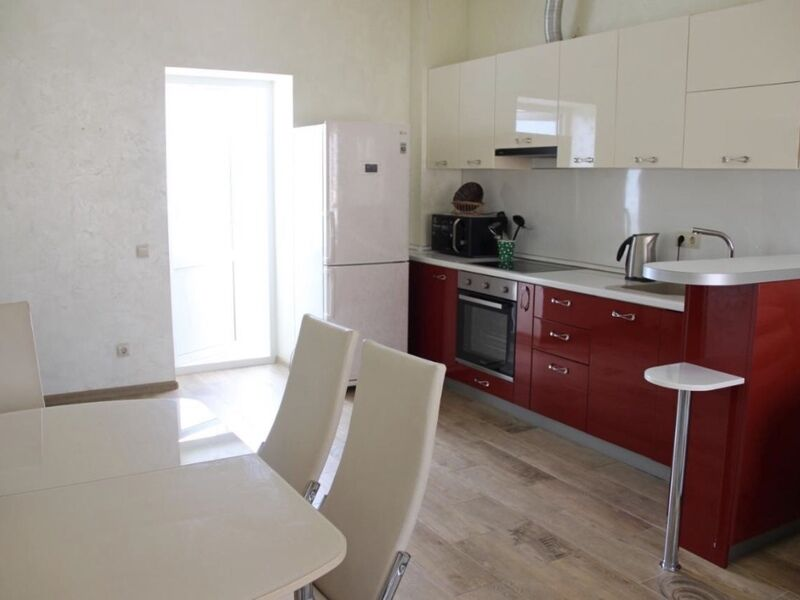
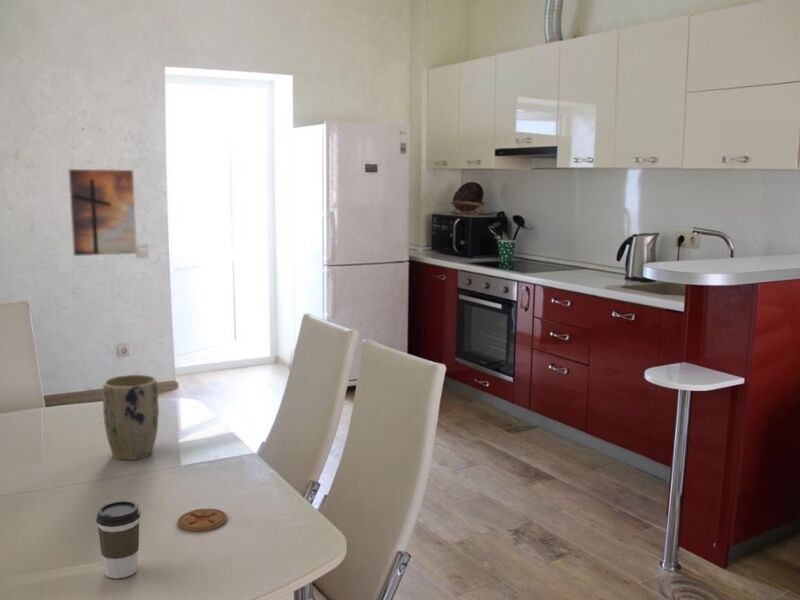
+ coffee cup (119, 539)
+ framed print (103, 212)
+ coaster (202, 519)
+ plant pot (131, 417)
